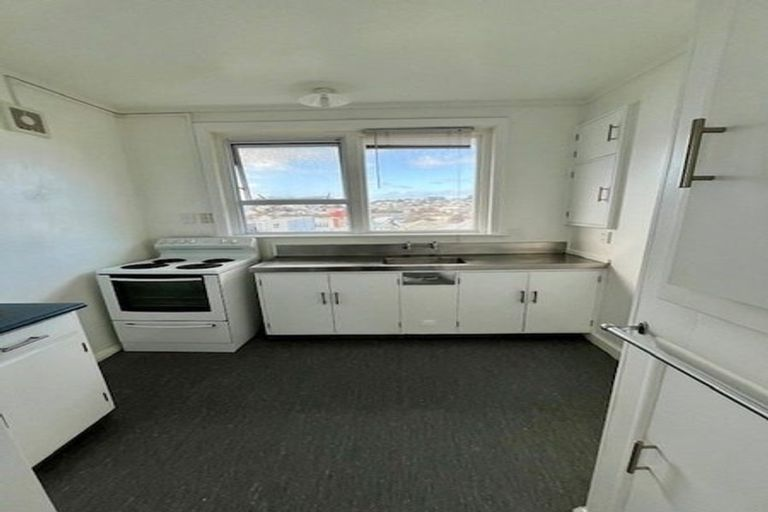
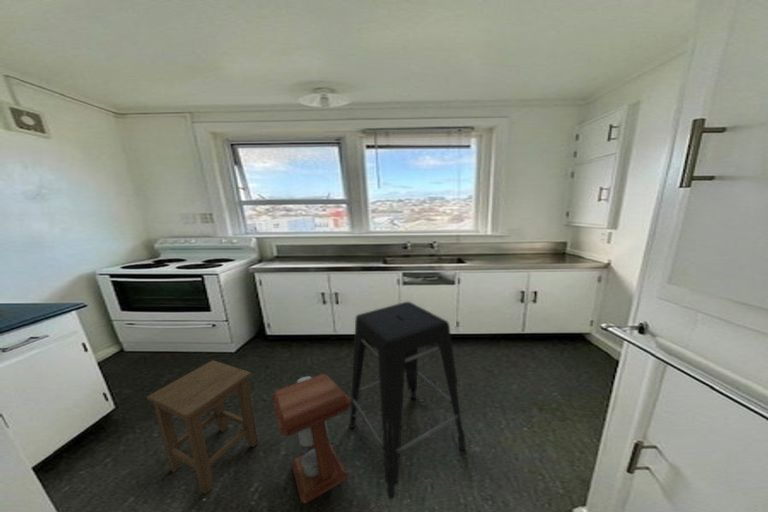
+ stool (402, 379)
+ side table (308, 414)
+ stool (209, 420)
